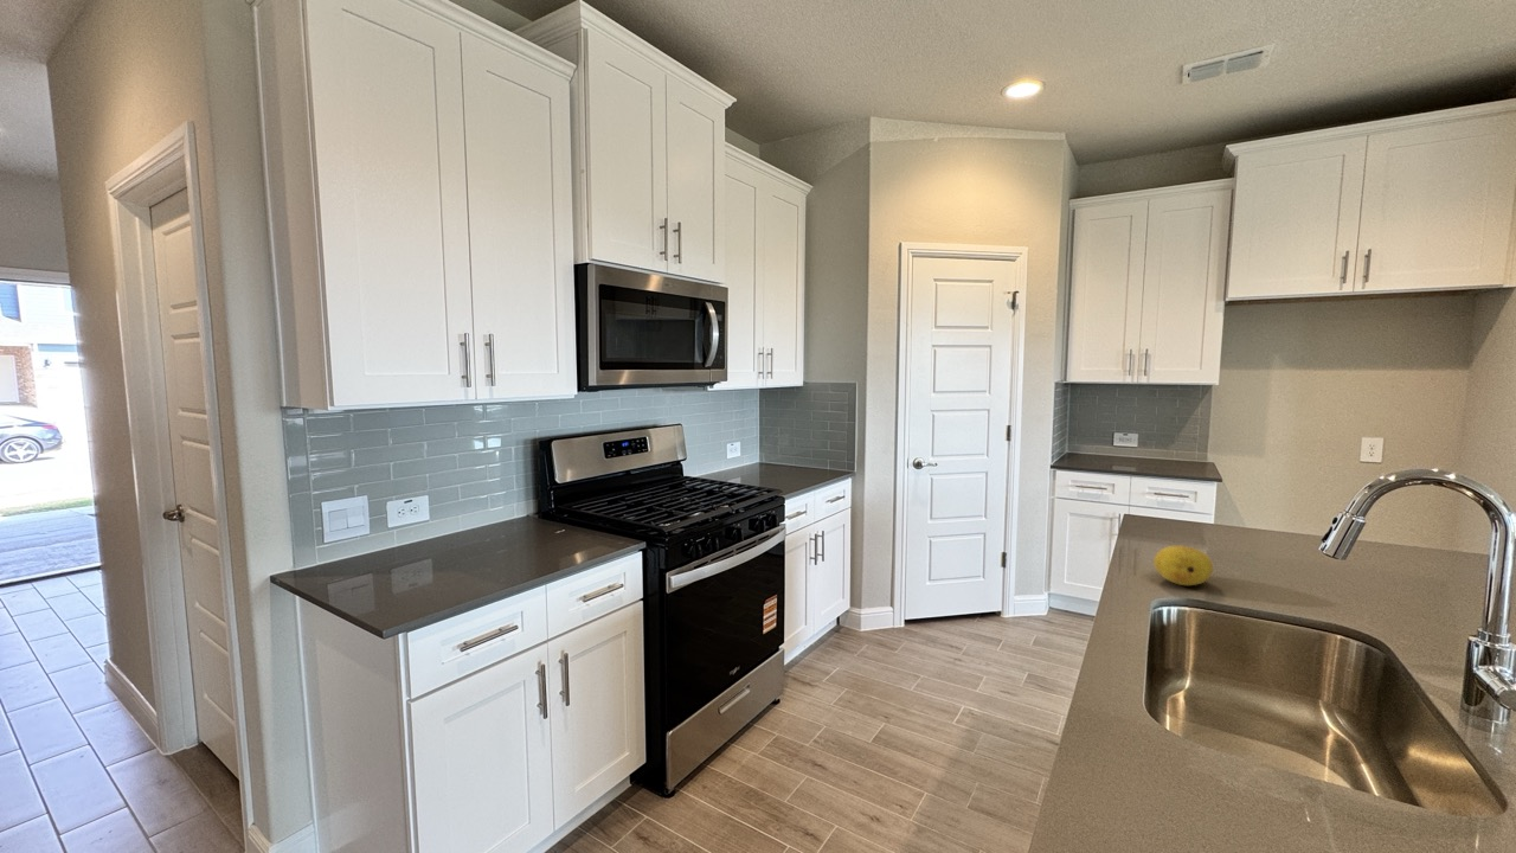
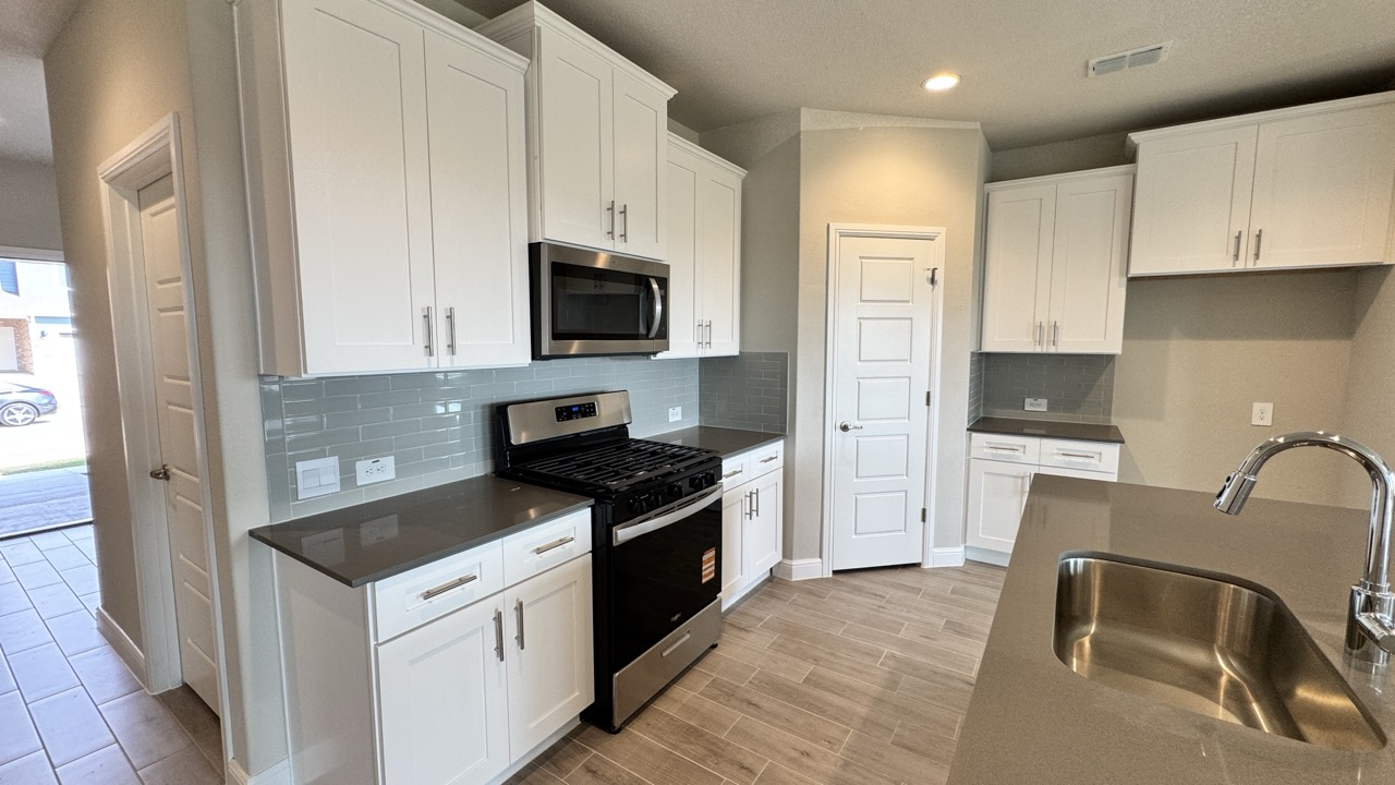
- fruit (1182, 562)
